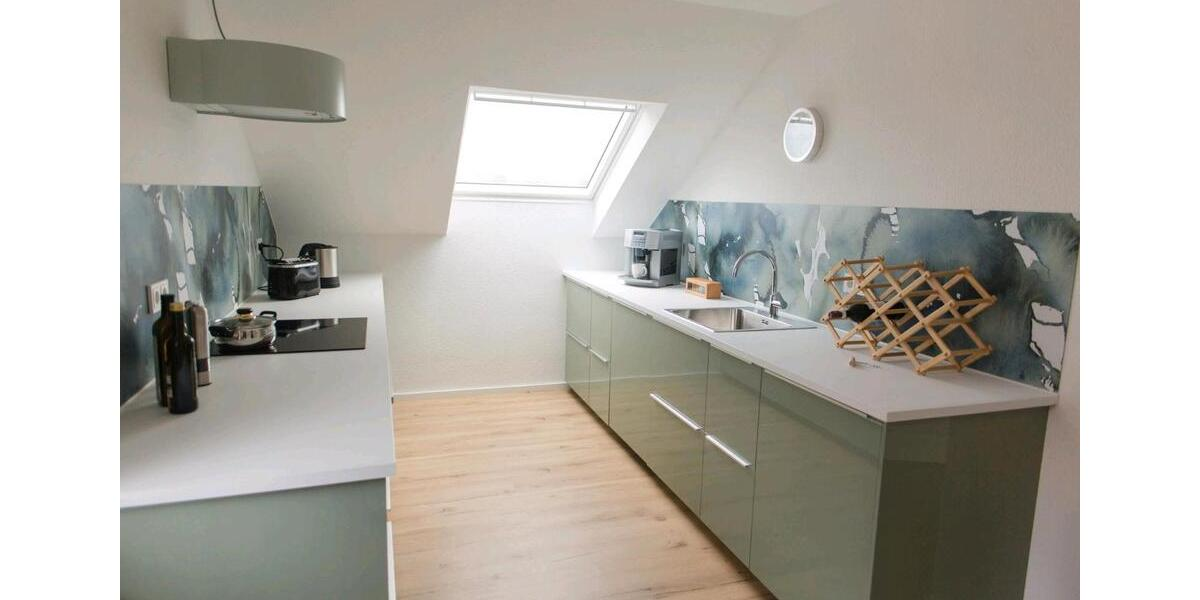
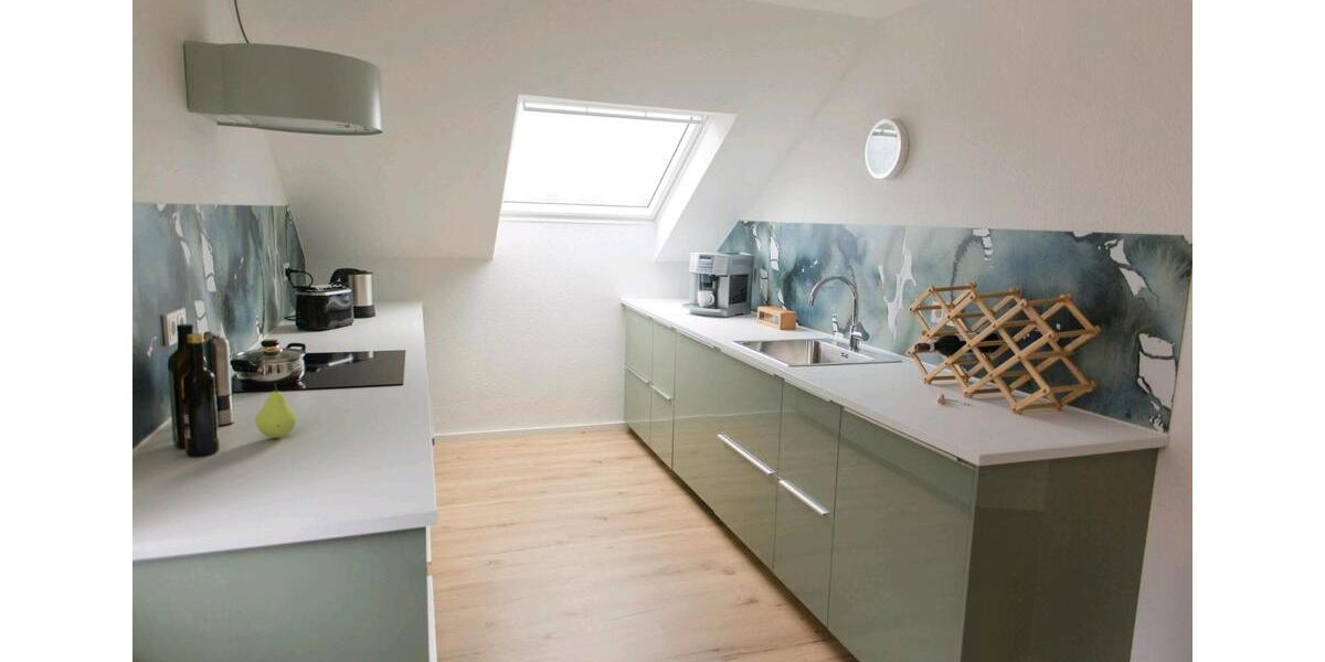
+ fruit (276, 410)
